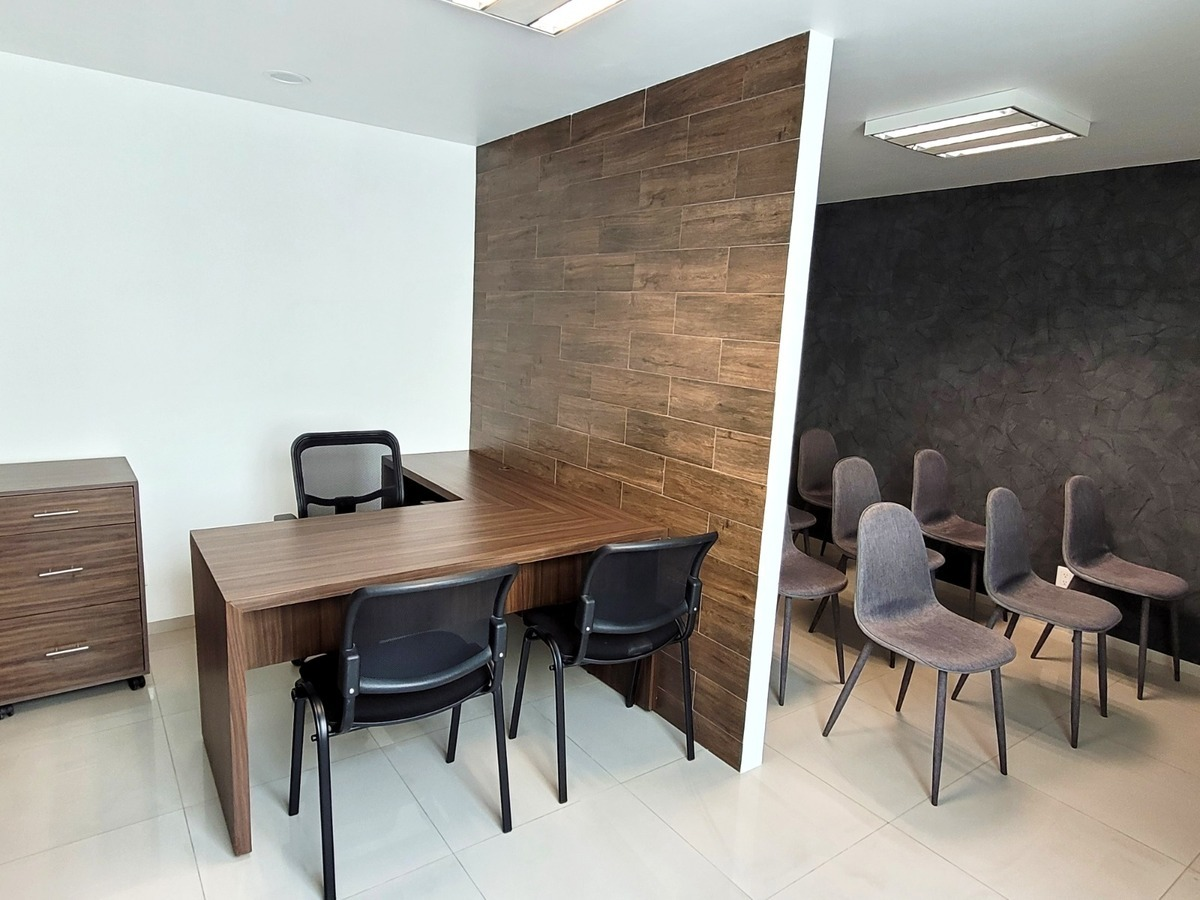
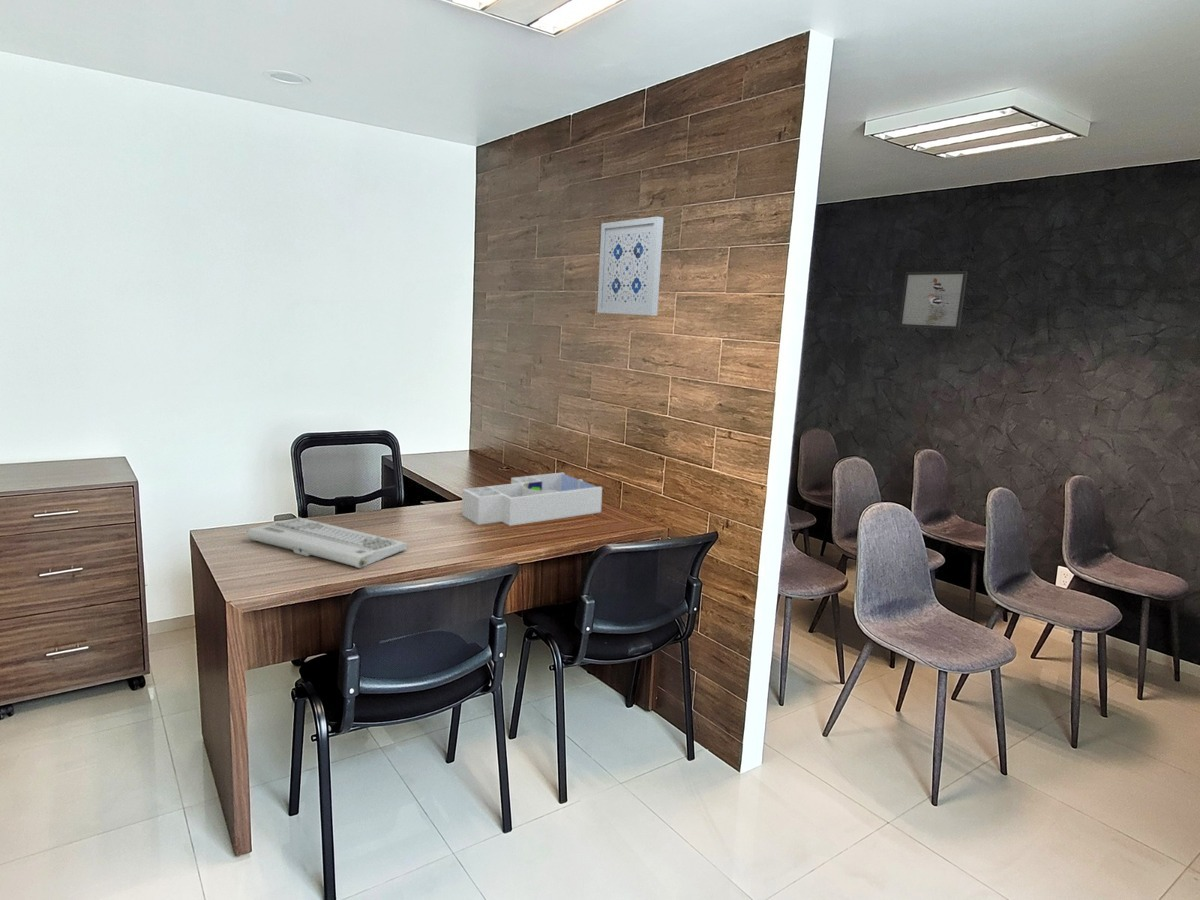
+ computer keyboard (326, 539)
+ desk organizer (527, 498)
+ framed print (931, 300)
+ wall art (628, 267)
